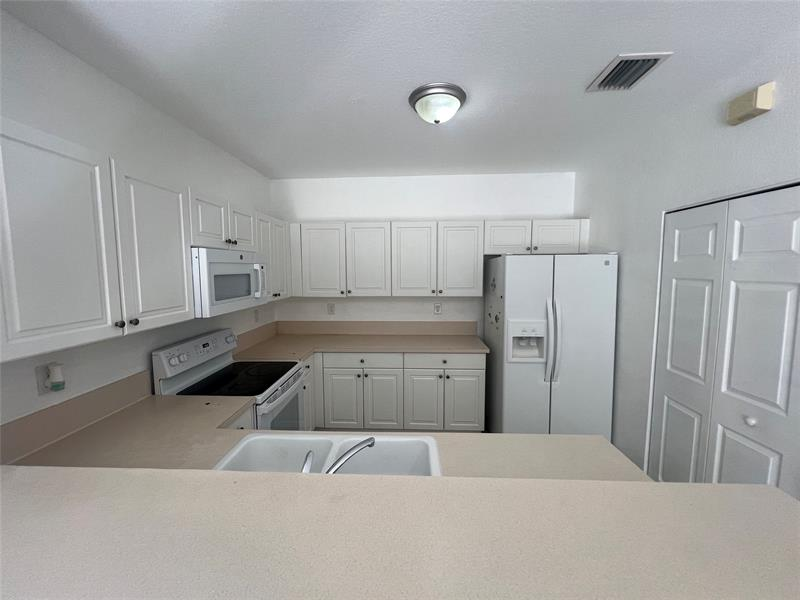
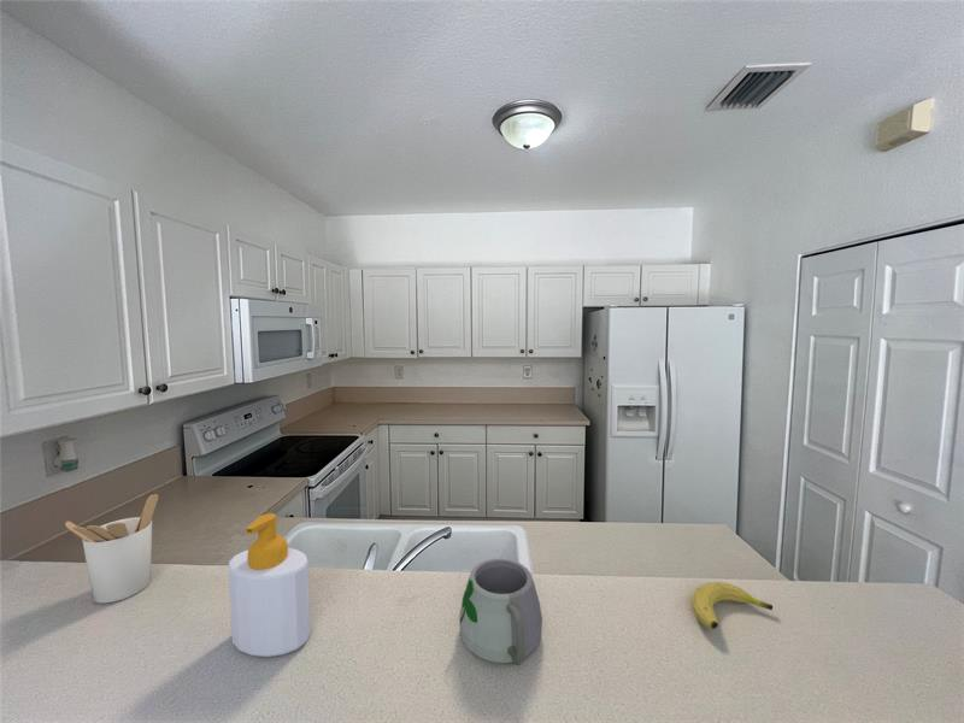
+ fruit (731, 600)
+ utensil holder (114, 551)
+ soap bottle (269, 577)
+ mug (494, 613)
